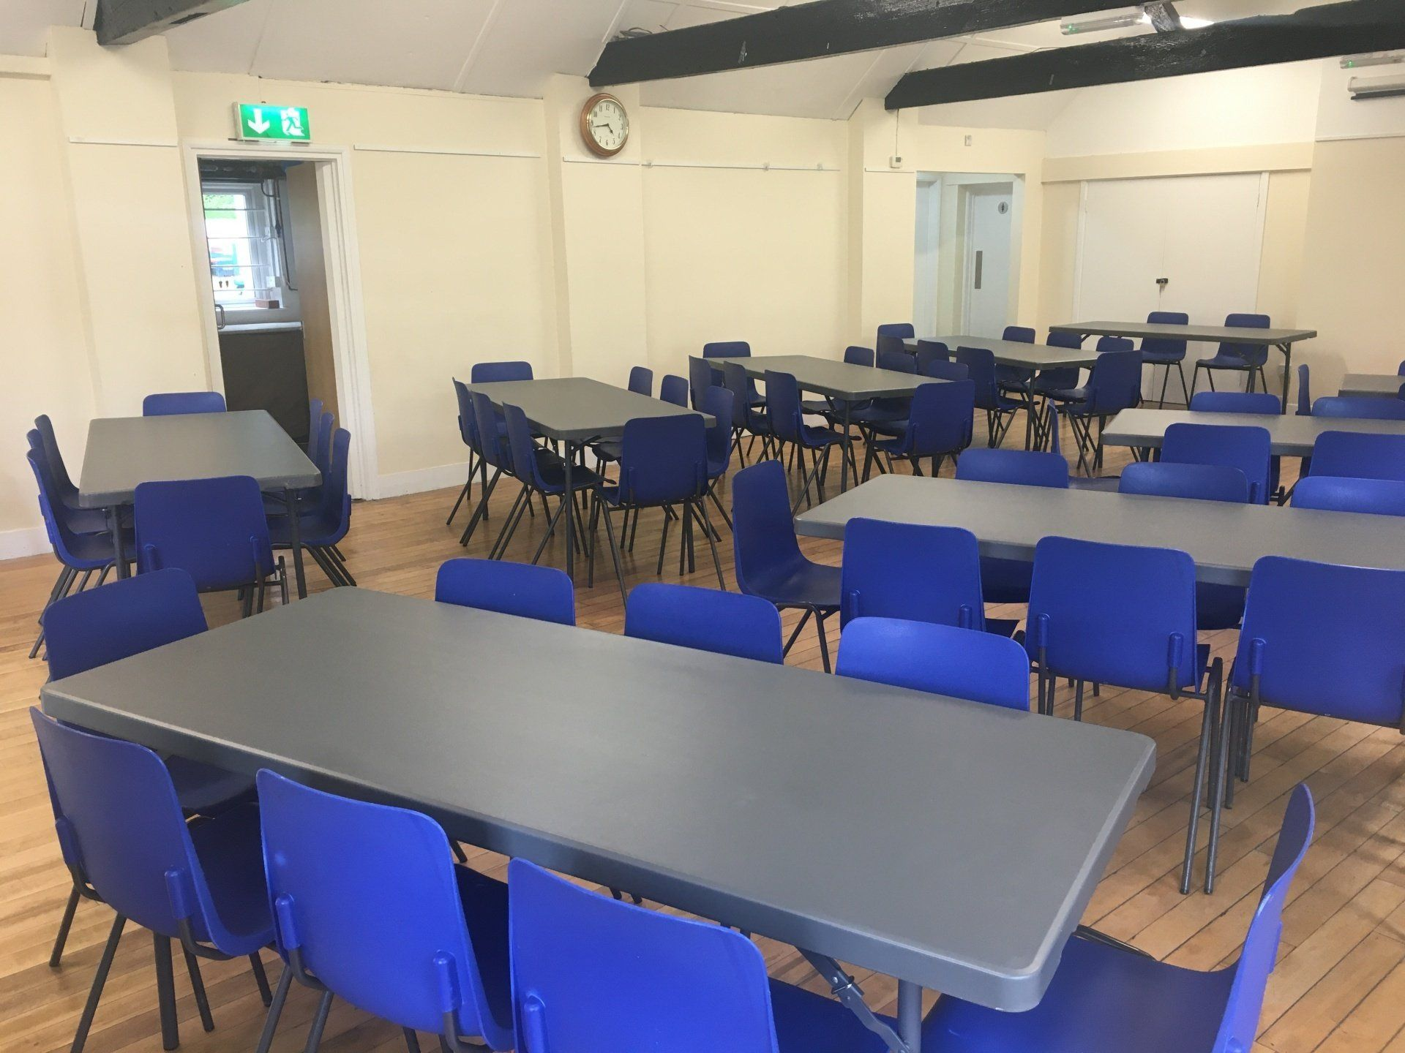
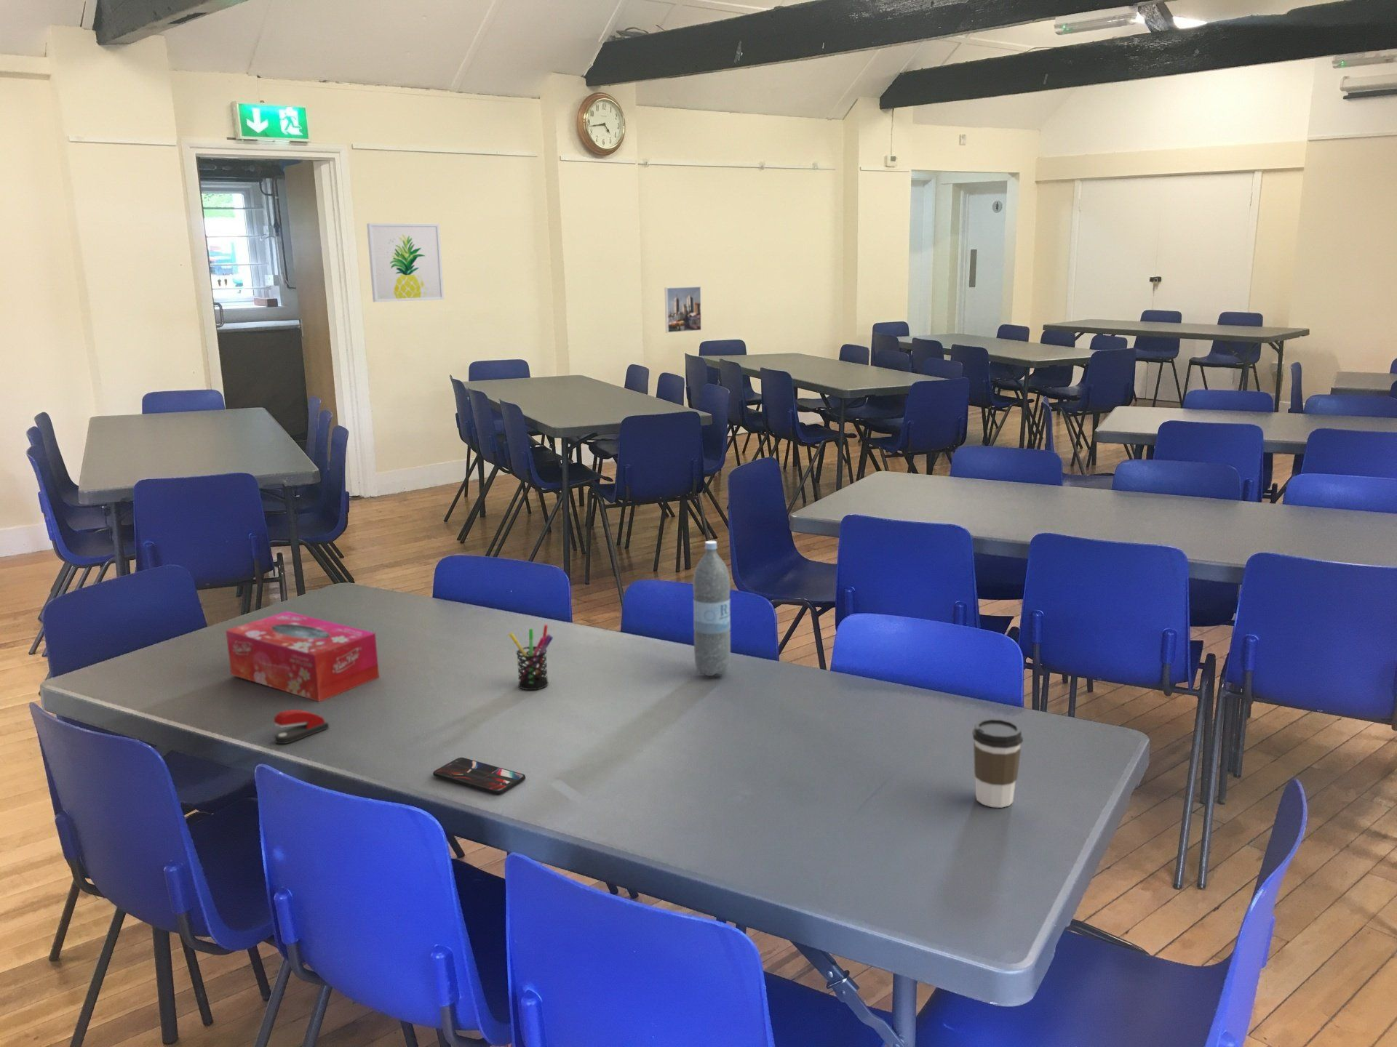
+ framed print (683, 309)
+ smartphone (479, 775)
+ tissue box (302, 653)
+ wall art (406, 263)
+ pen holder (534, 653)
+ coffee cup (997, 763)
+ water bottle (712, 608)
+ stapler (298, 721)
